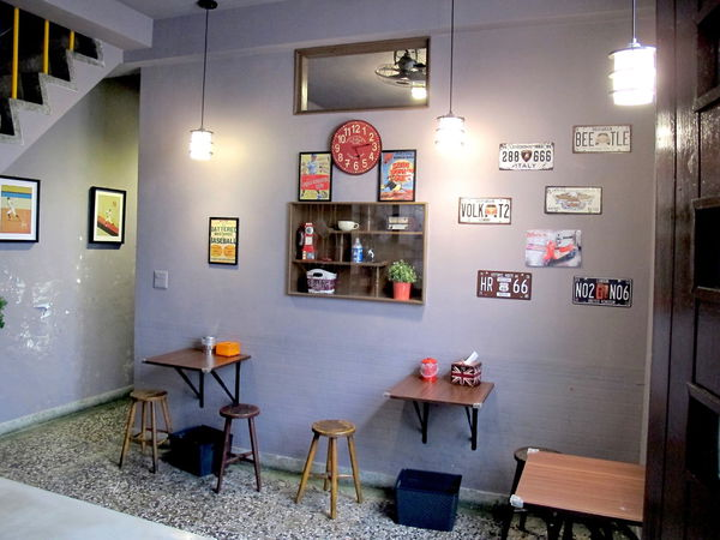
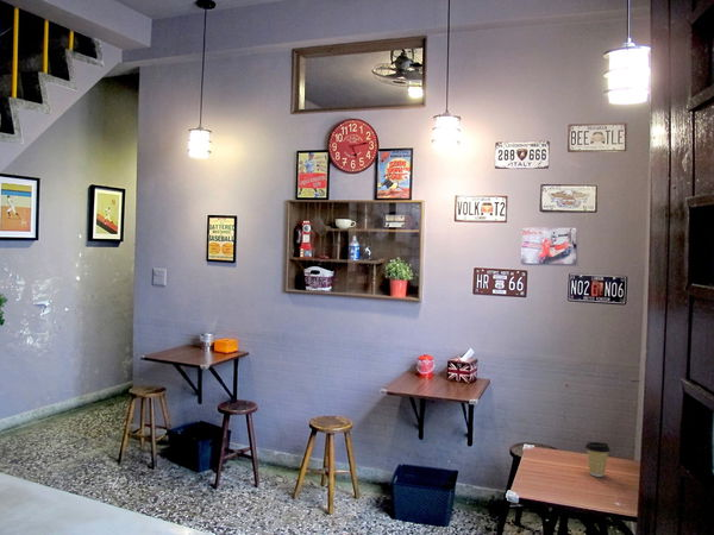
+ coffee cup (596, 458)
